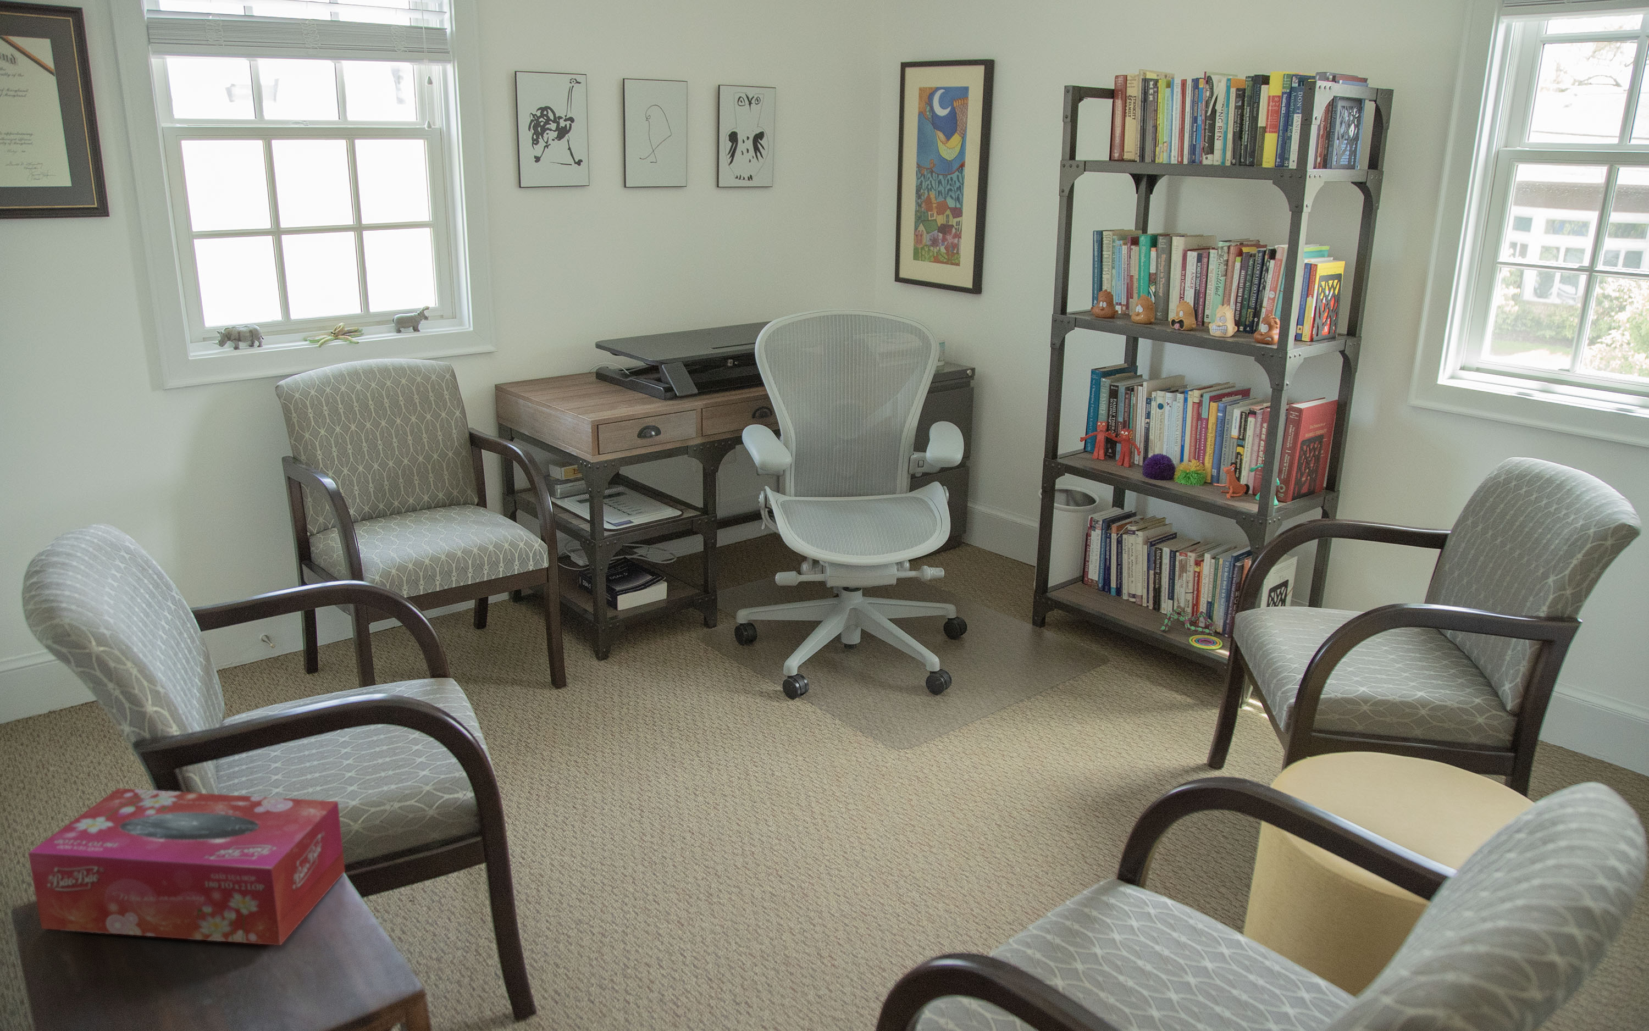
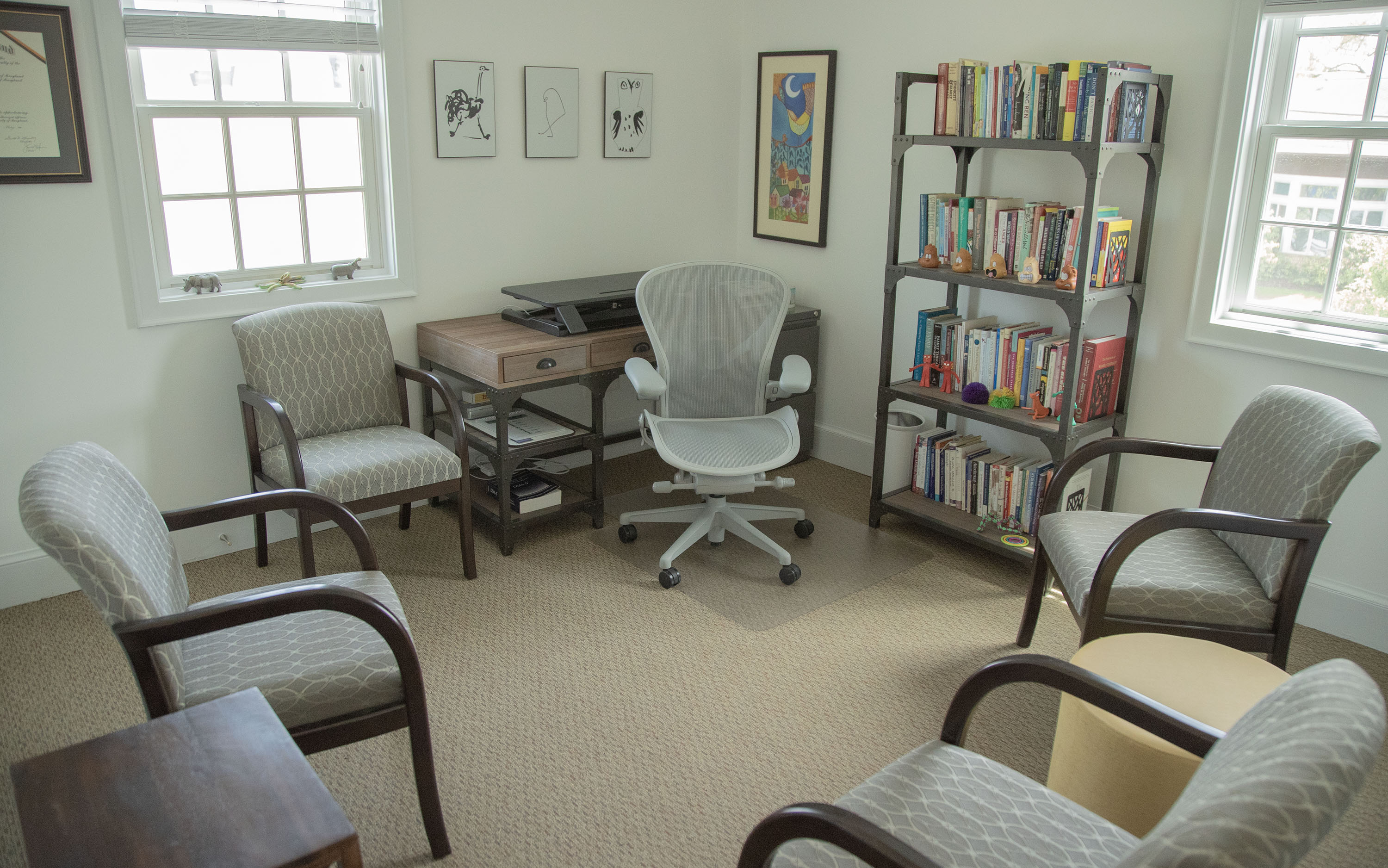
- tissue box (195, 862)
